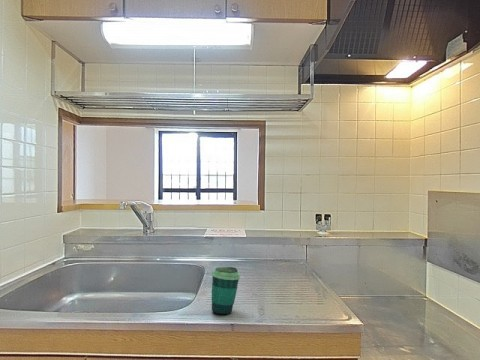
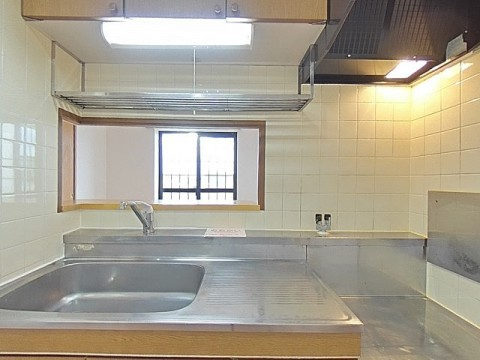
- cup (225, 290)
